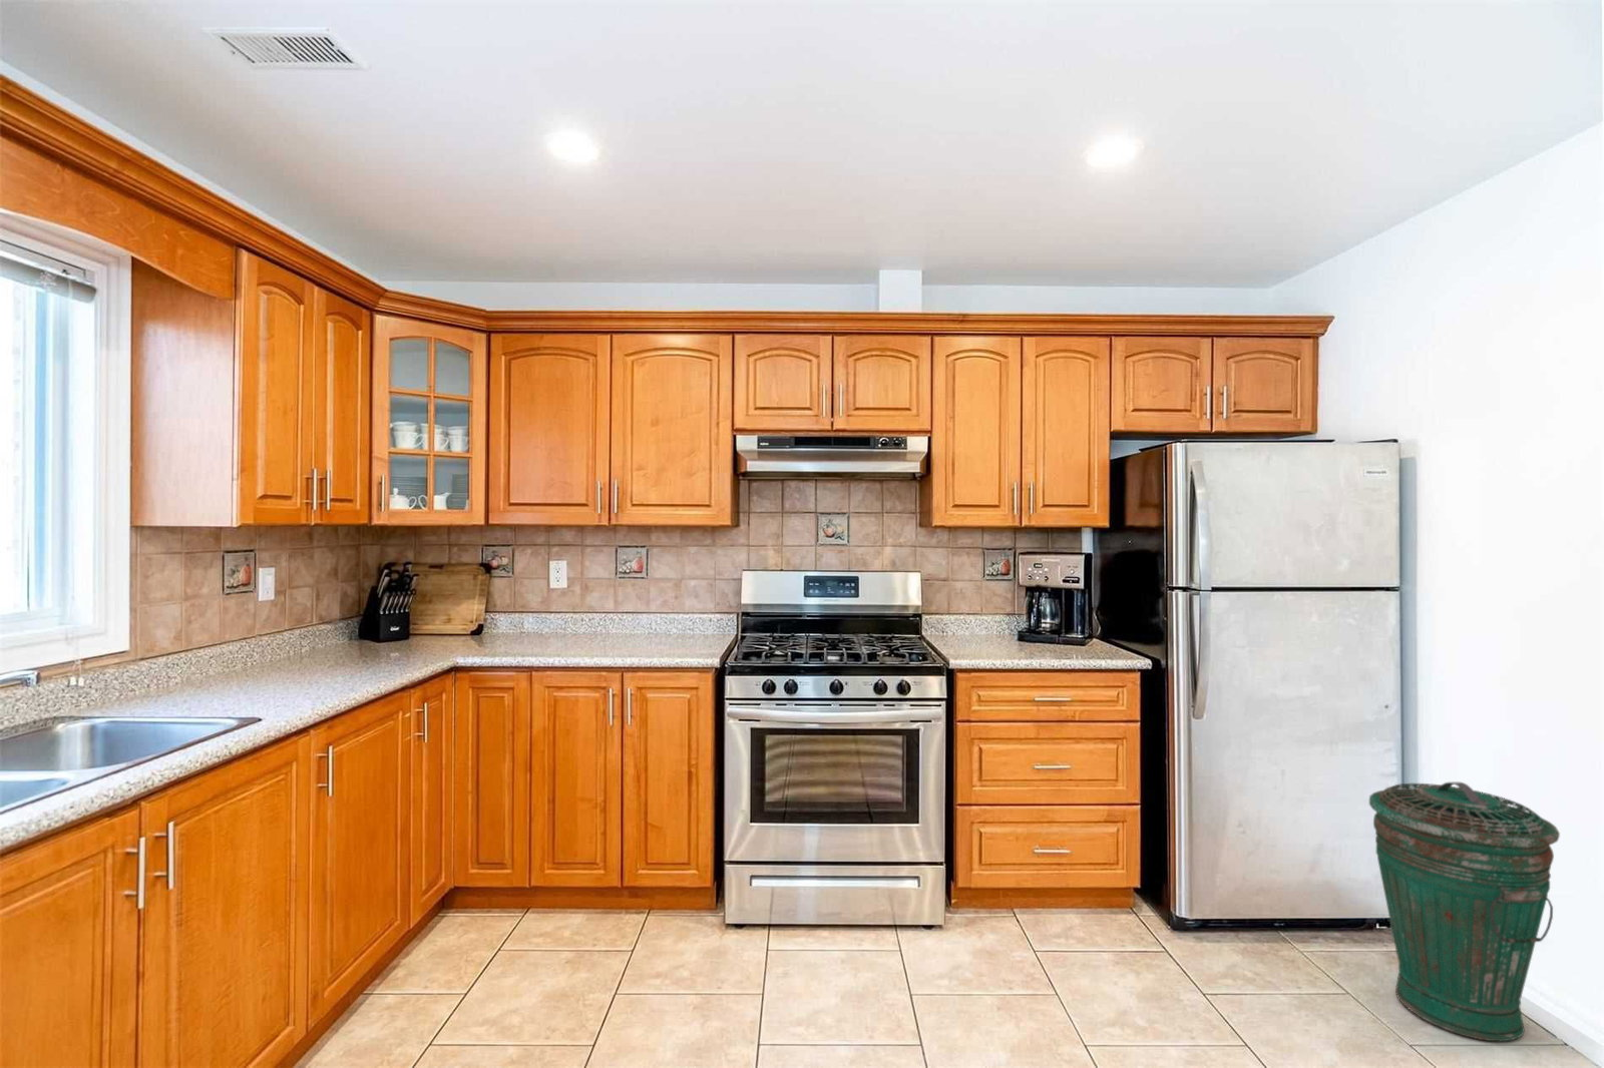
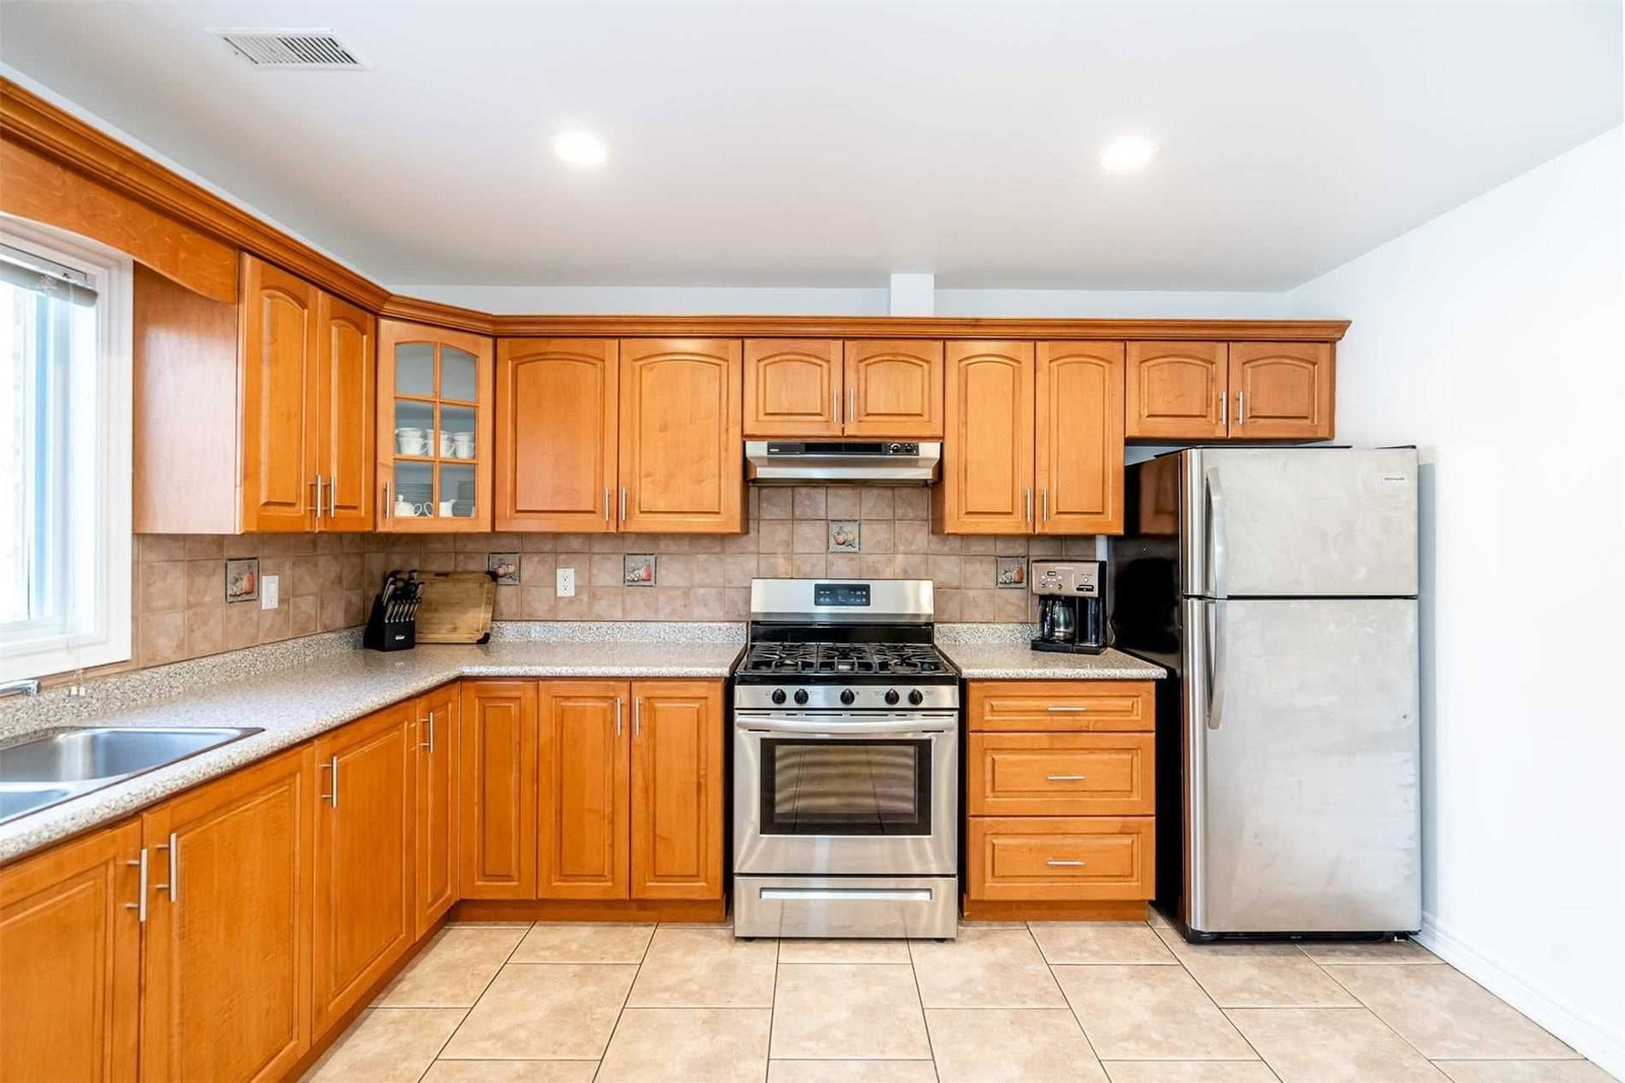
- trash can (1457, 896)
